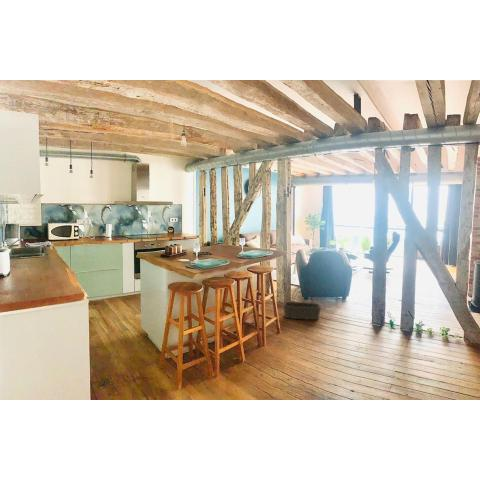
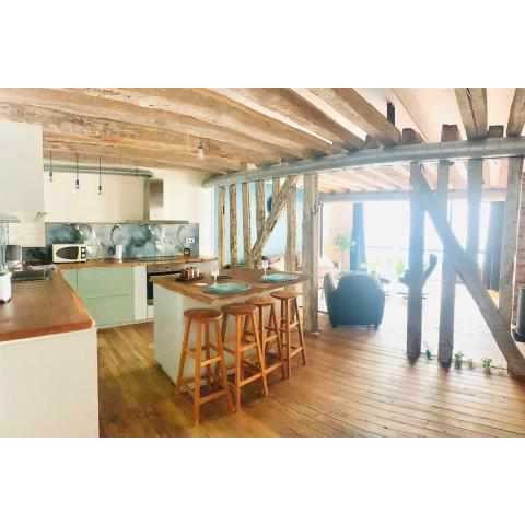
- basket (301, 302)
